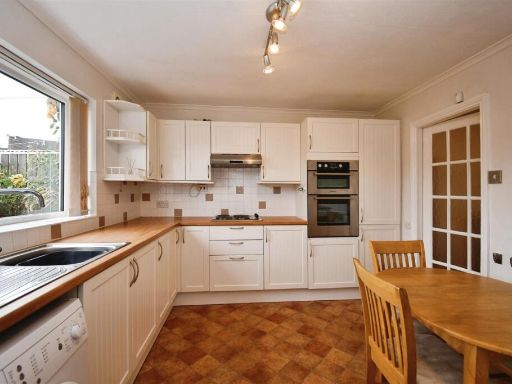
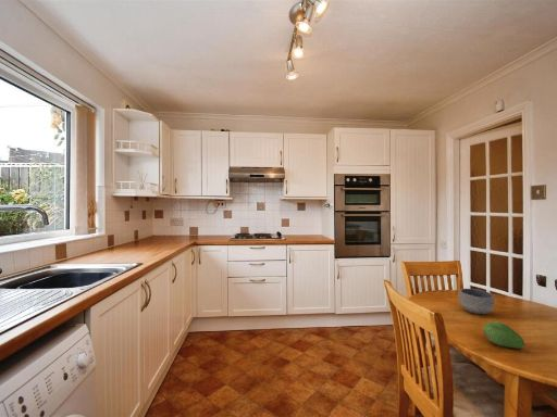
+ bowl (475, 302)
+ fruit (503, 334)
